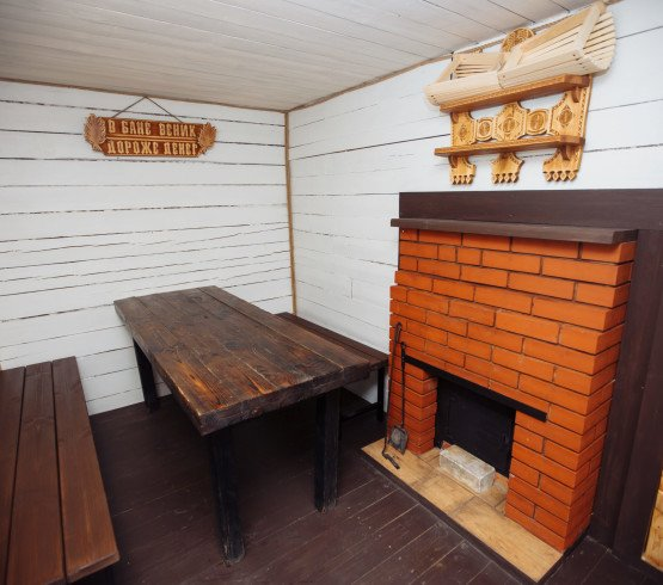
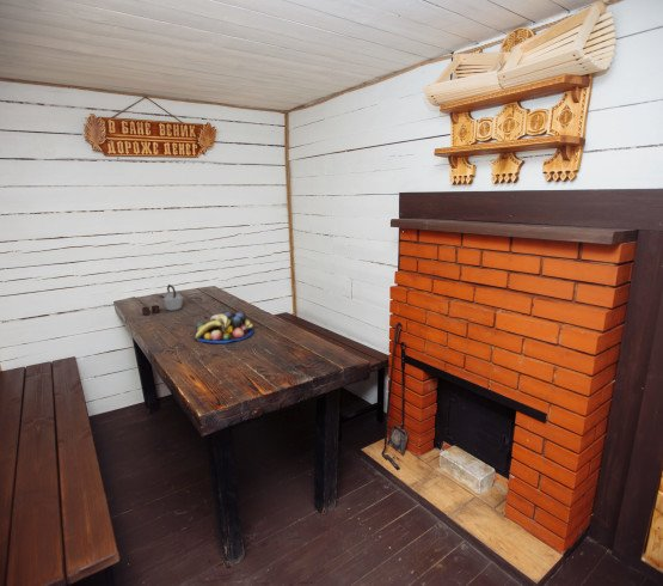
+ fruit bowl (223, 323)
+ kettle (161, 299)
